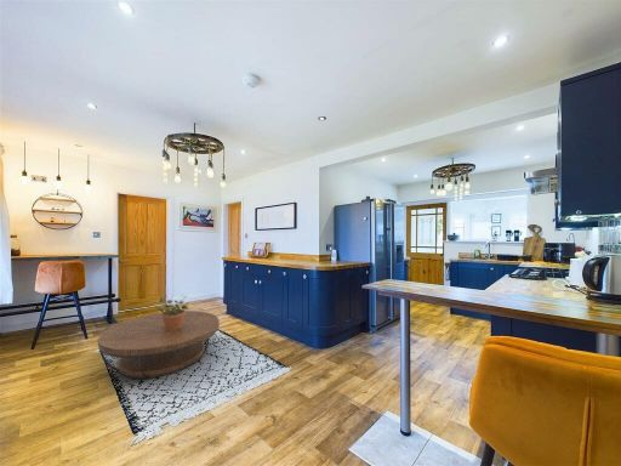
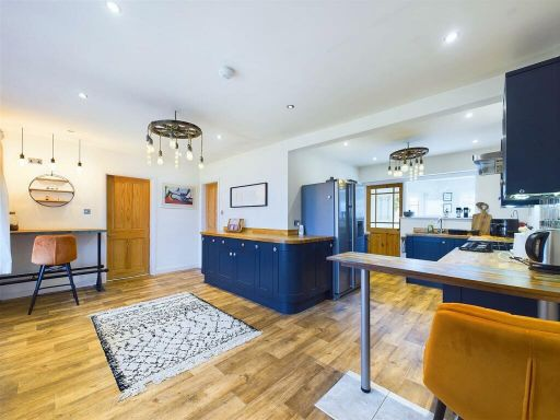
- coffee table (164, 342)
- potted plant (175, 311)
